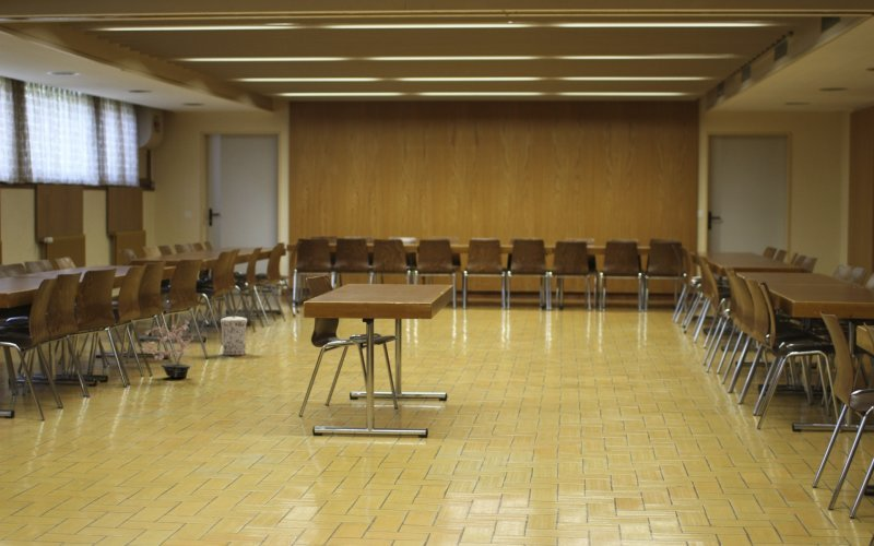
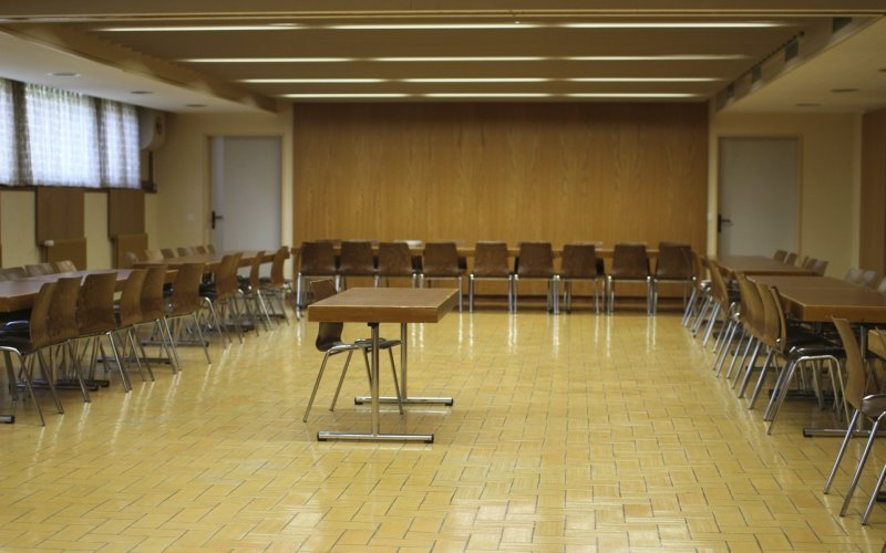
- potted plant (165, 351)
- trash can (234, 334)
